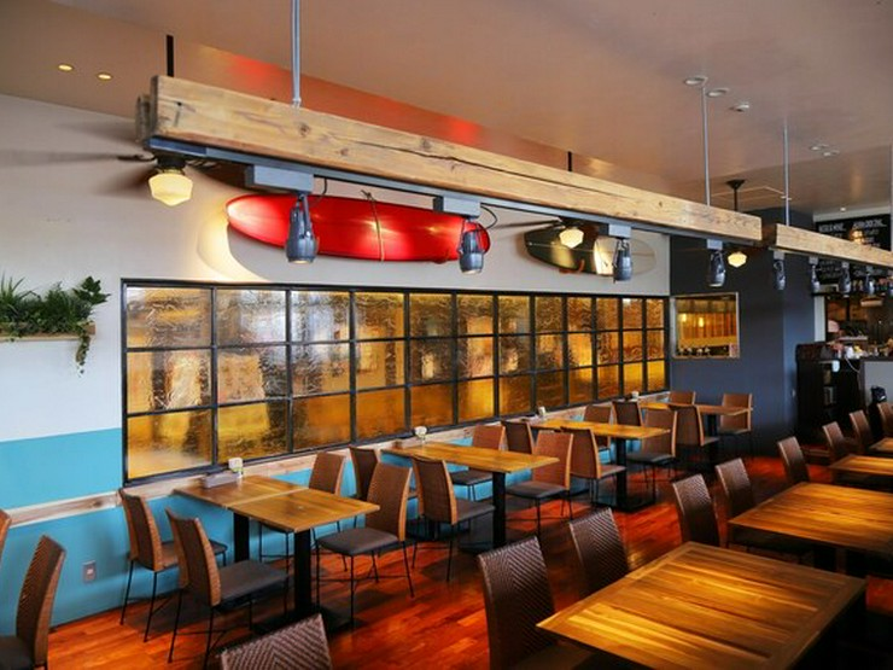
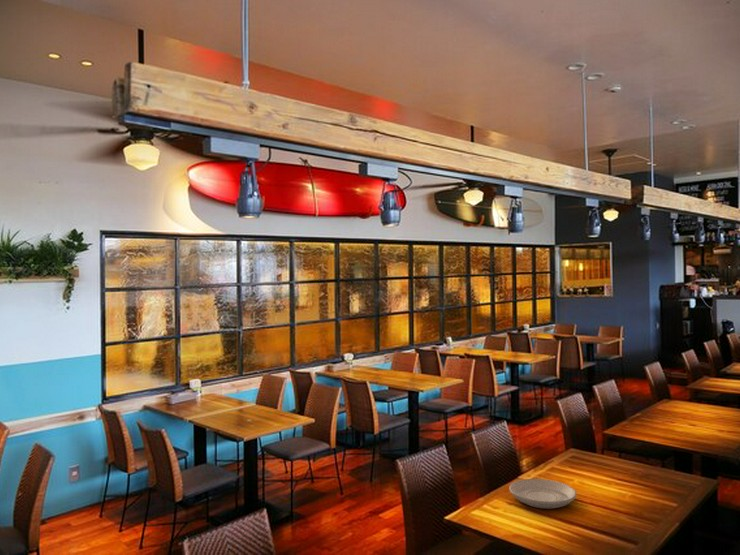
+ plate (542, 494)
